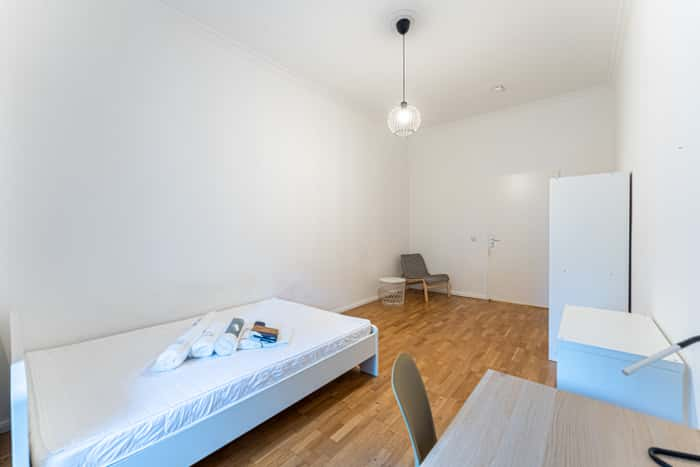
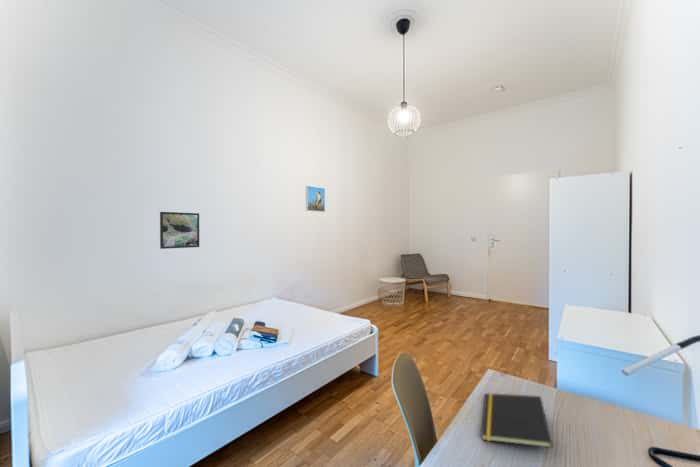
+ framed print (315, 199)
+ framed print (180, 230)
+ notepad (513, 416)
